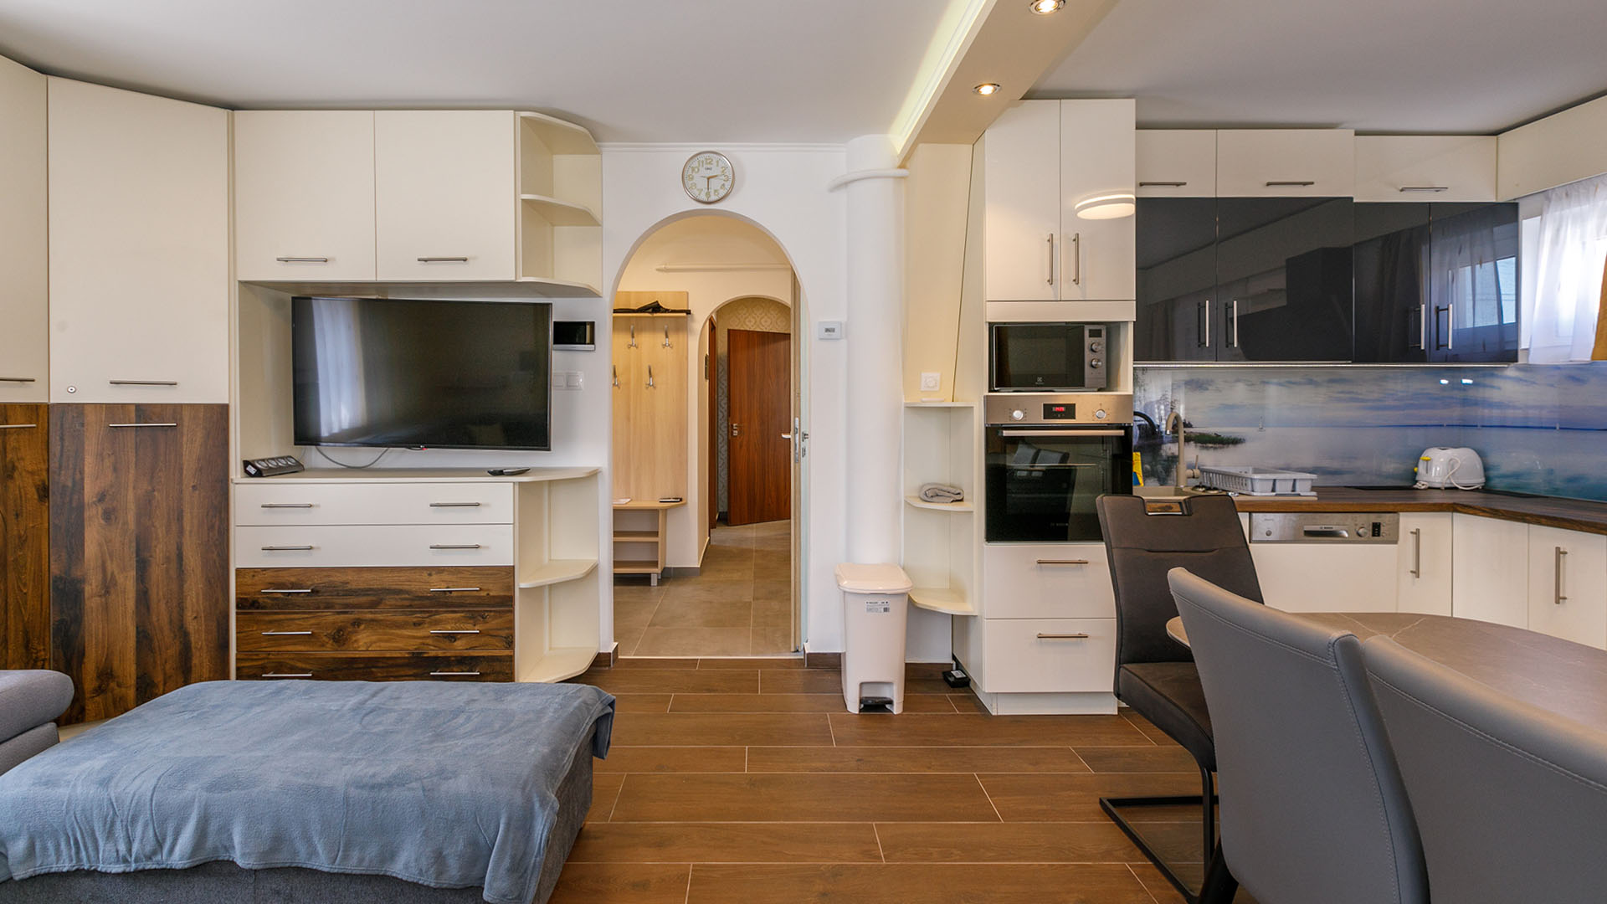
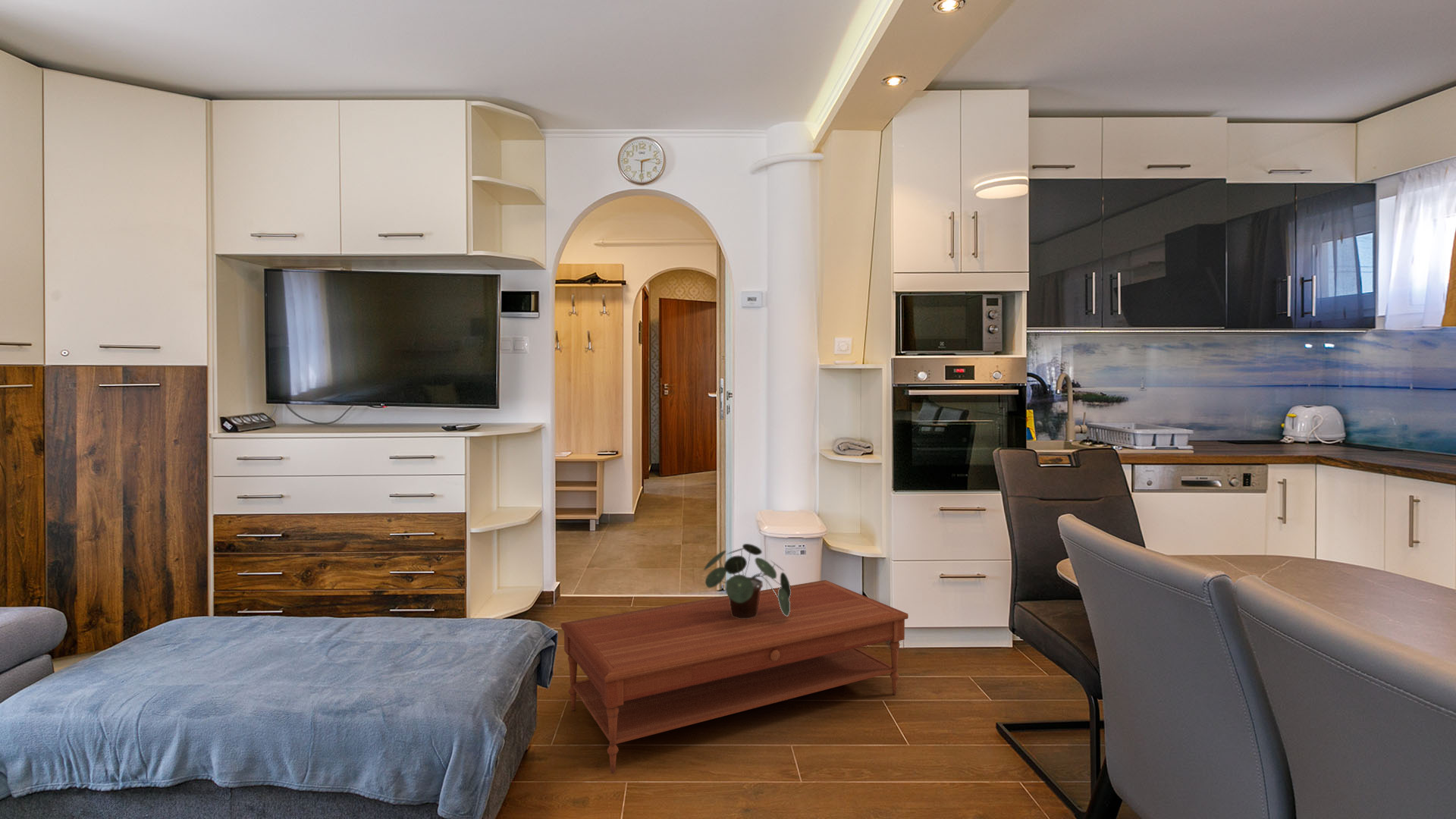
+ potted plant (746, 579)
+ coffee table (738, 660)
